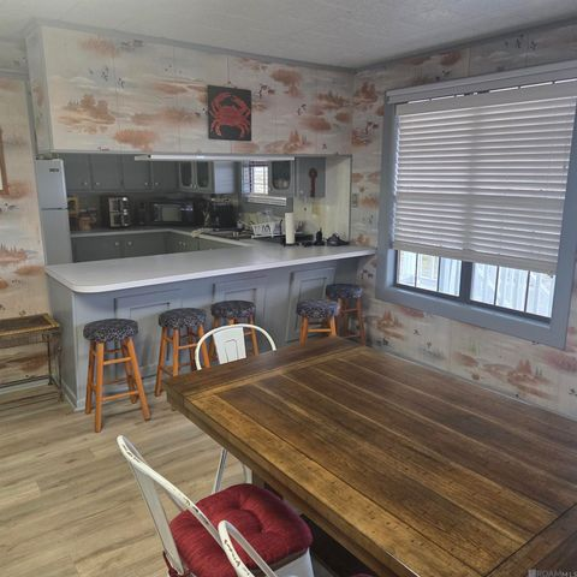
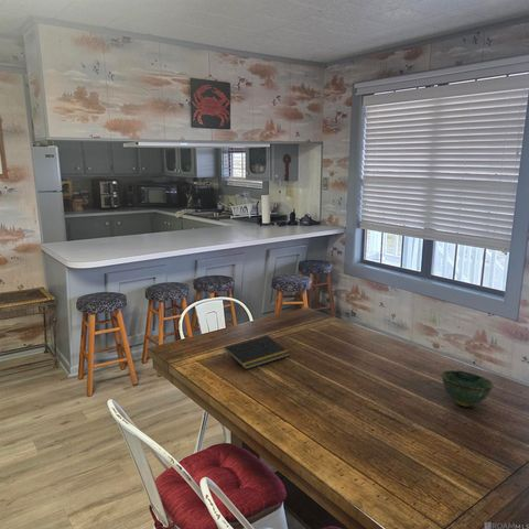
+ notepad (257, 350)
+ bowl (465, 389)
